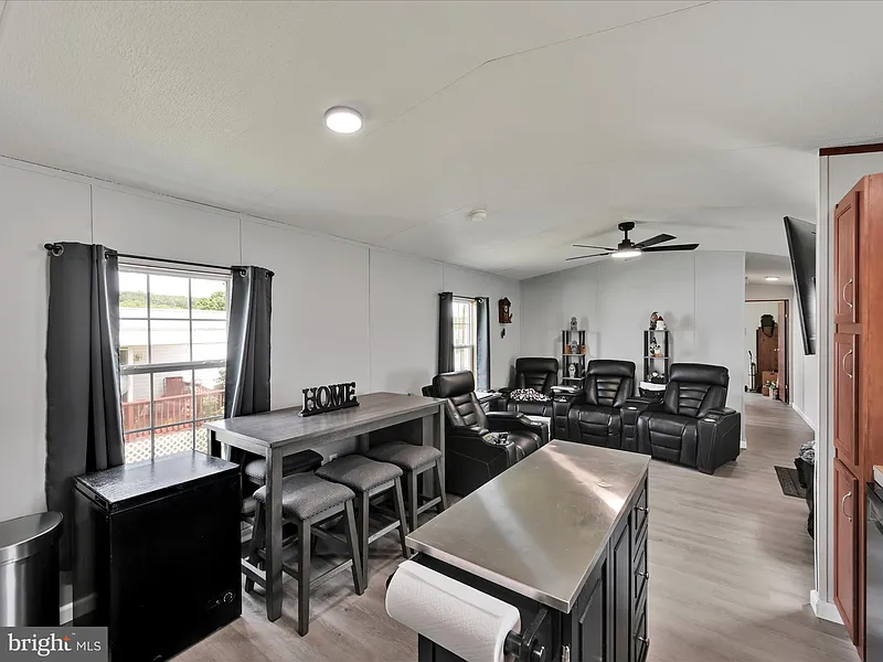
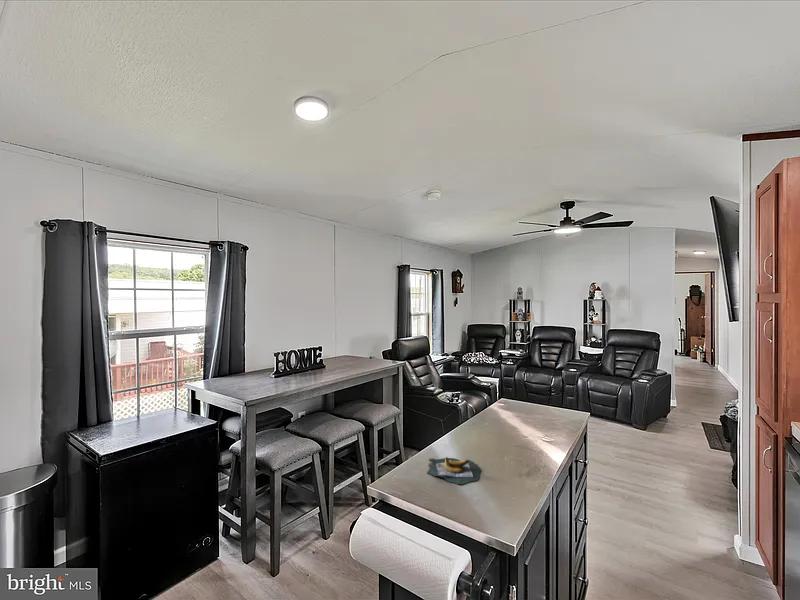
+ banana bunch (453, 463)
